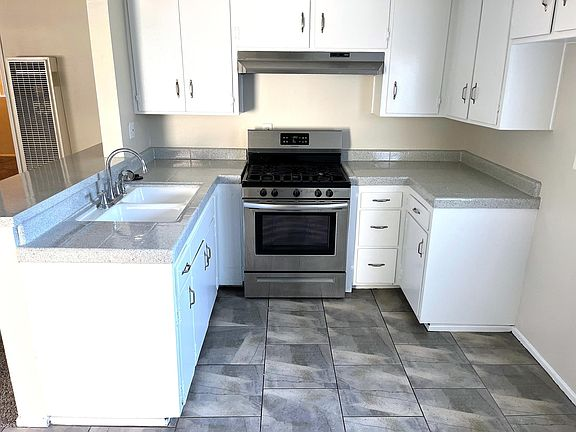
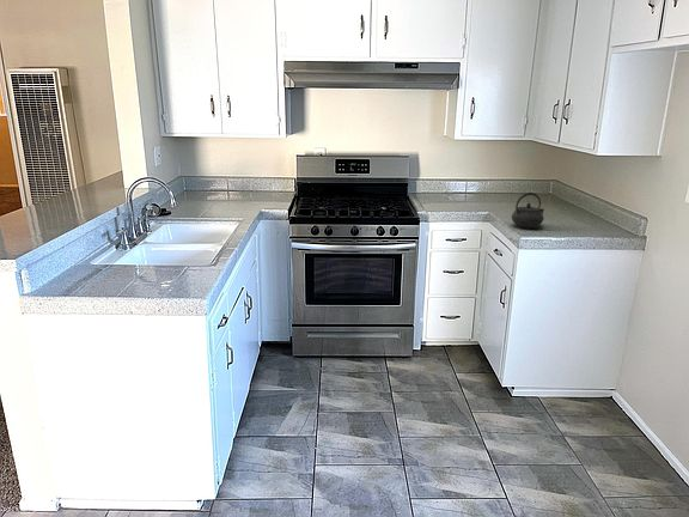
+ kettle (530, 209)
